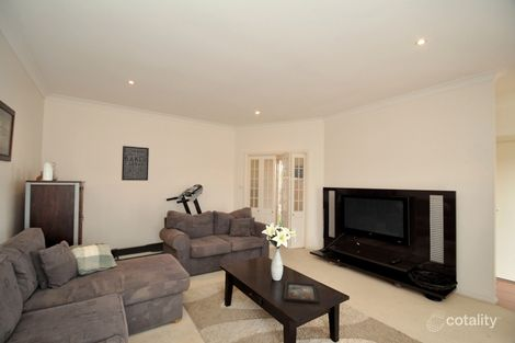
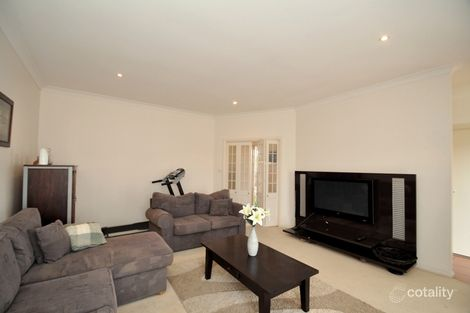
- wall art (135, 163)
- decorative tray (300, 291)
